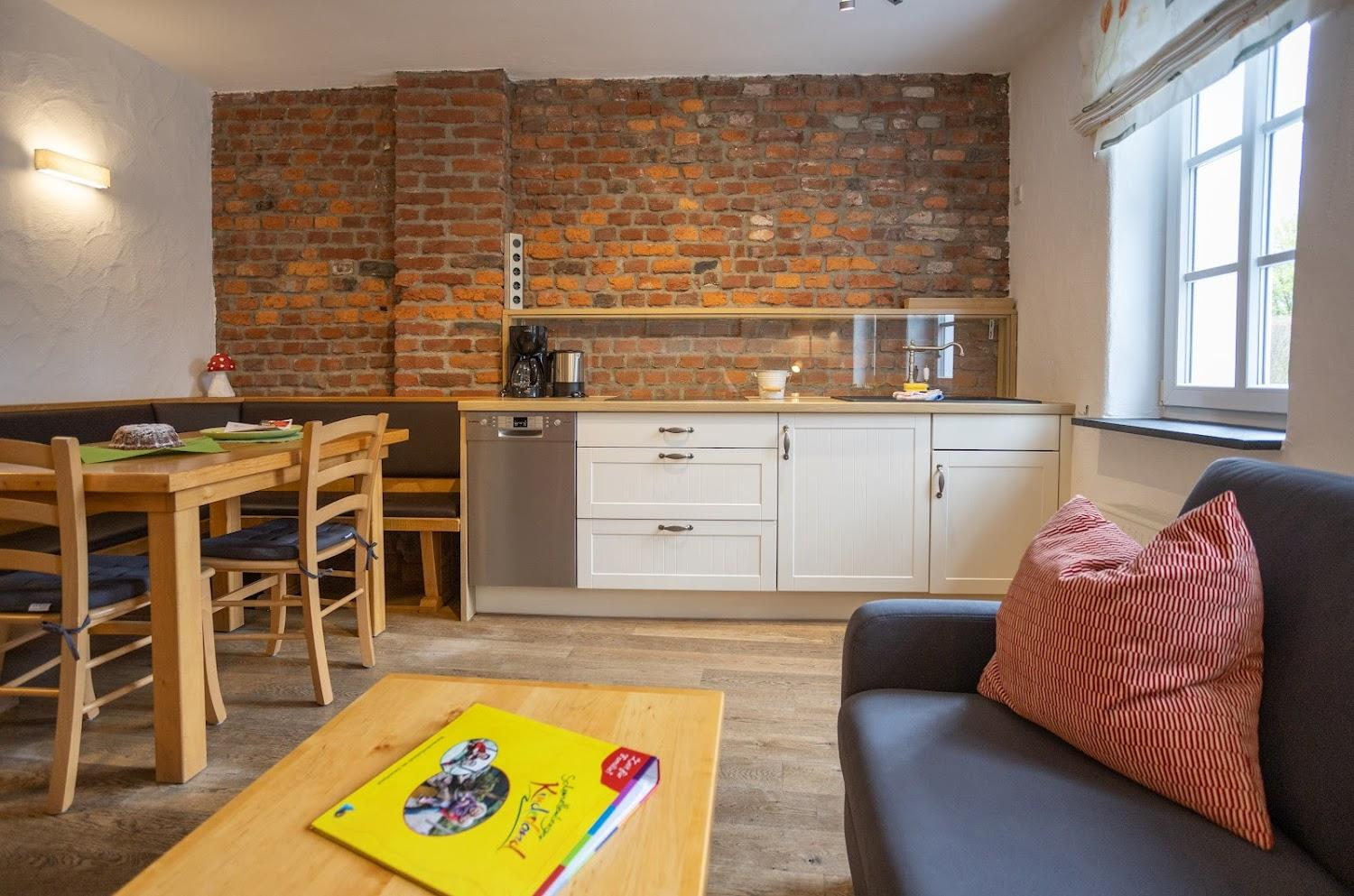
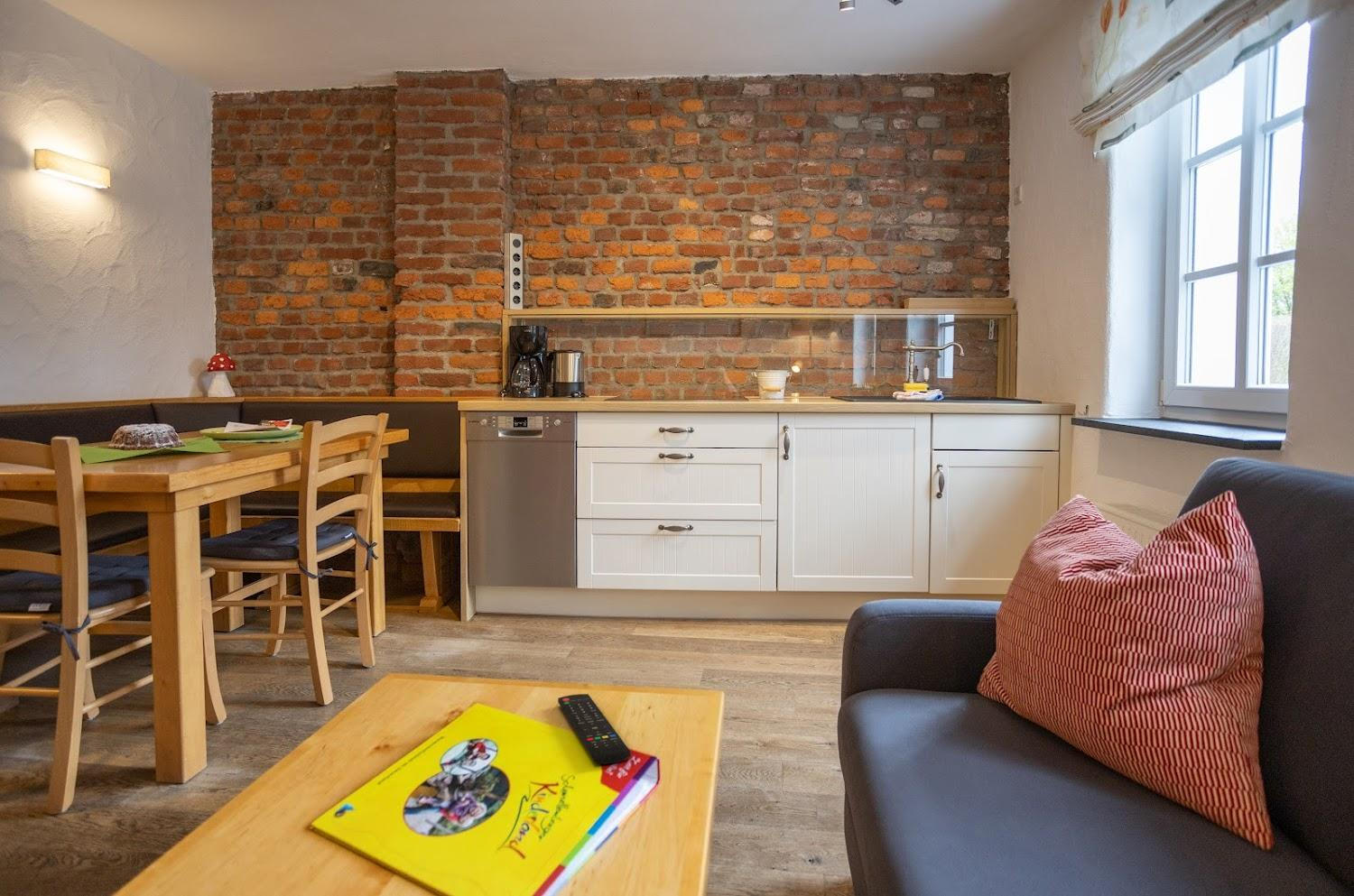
+ remote control (590, 725)
